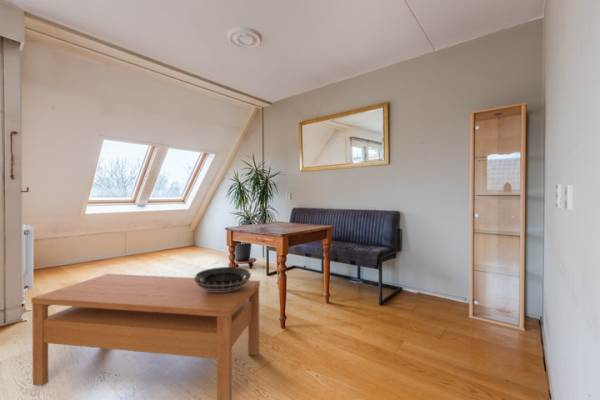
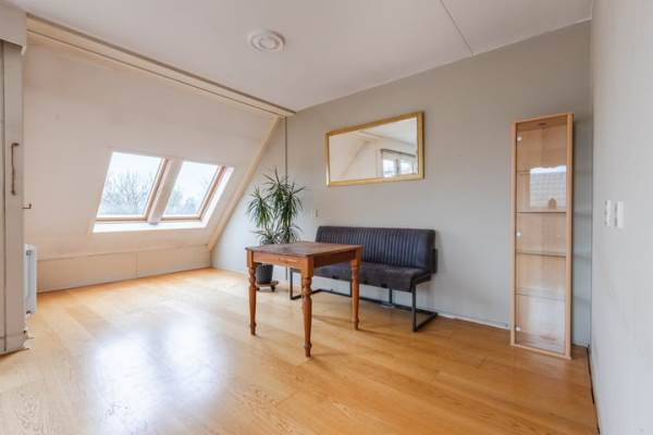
- coffee table (156, 328)
- decorative bowl (222, 281)
